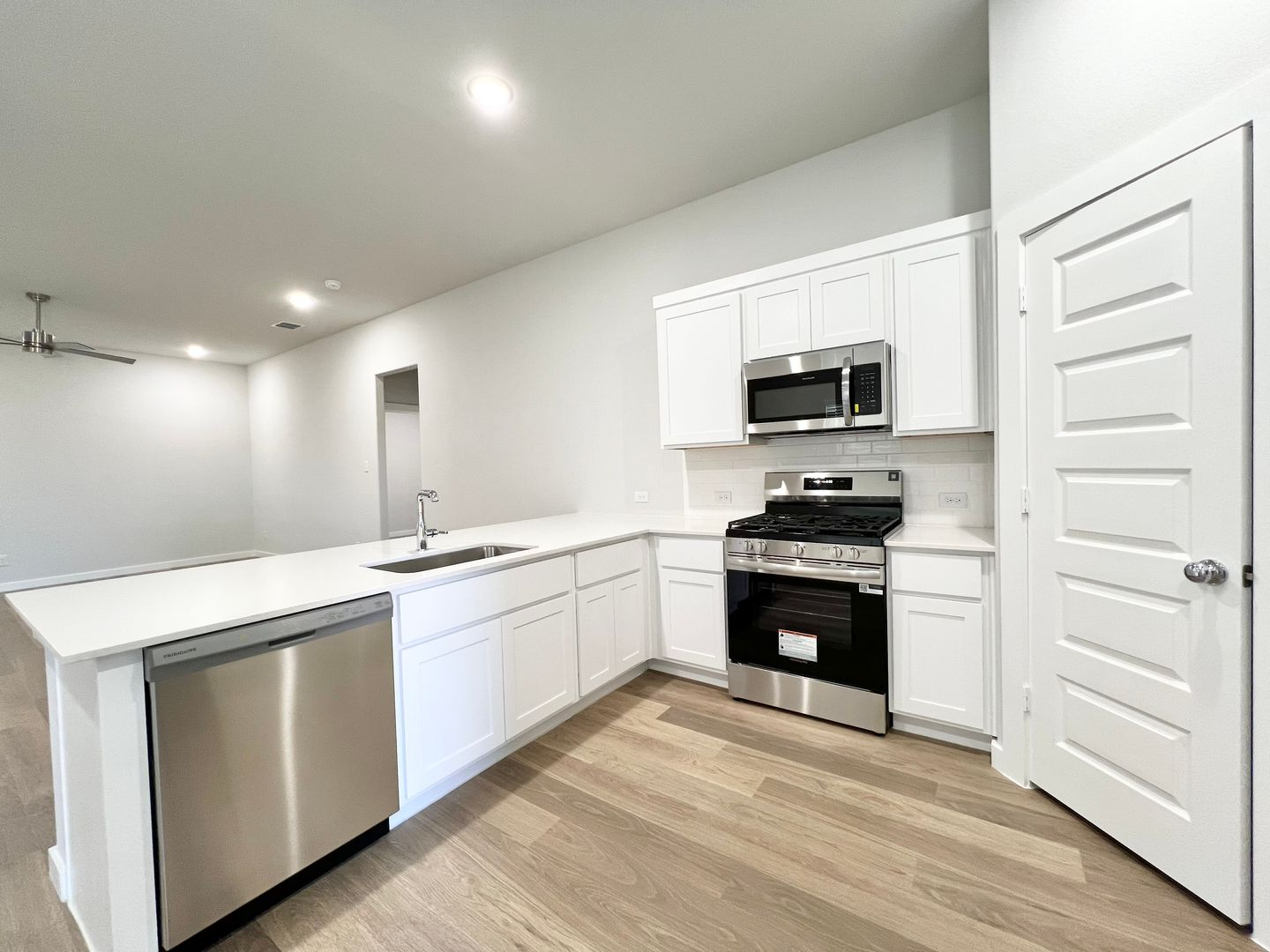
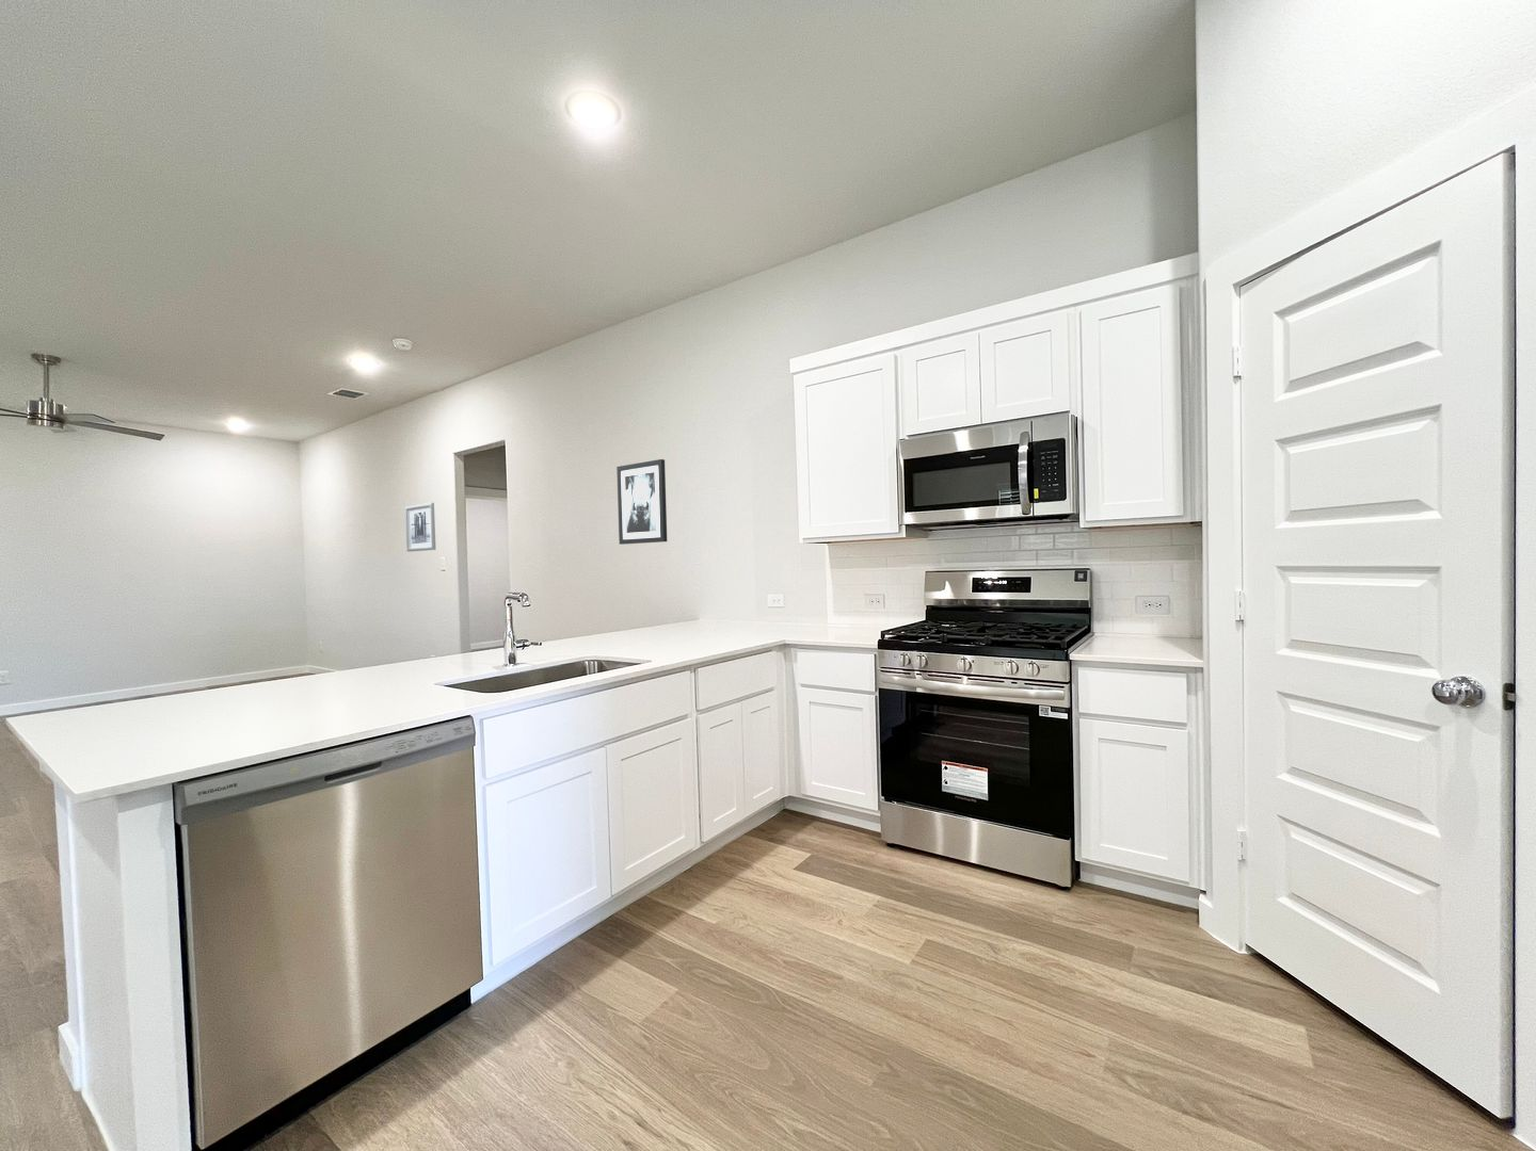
+ wall art (641, 503)
+ wall art (420, 527)
